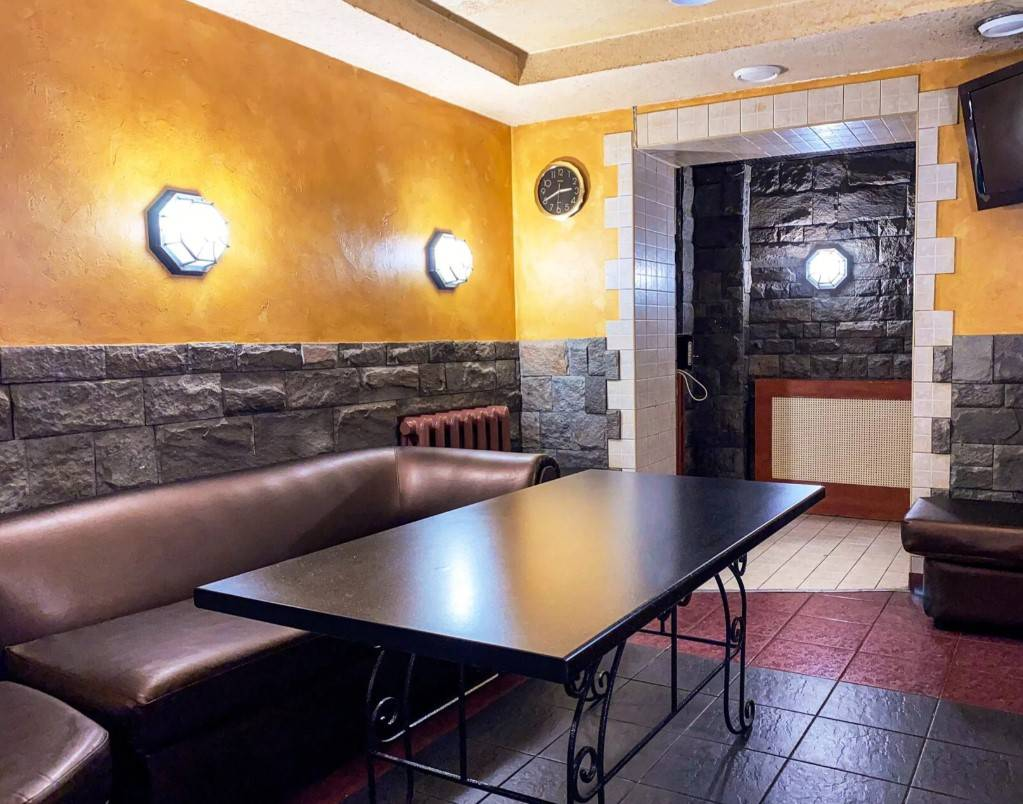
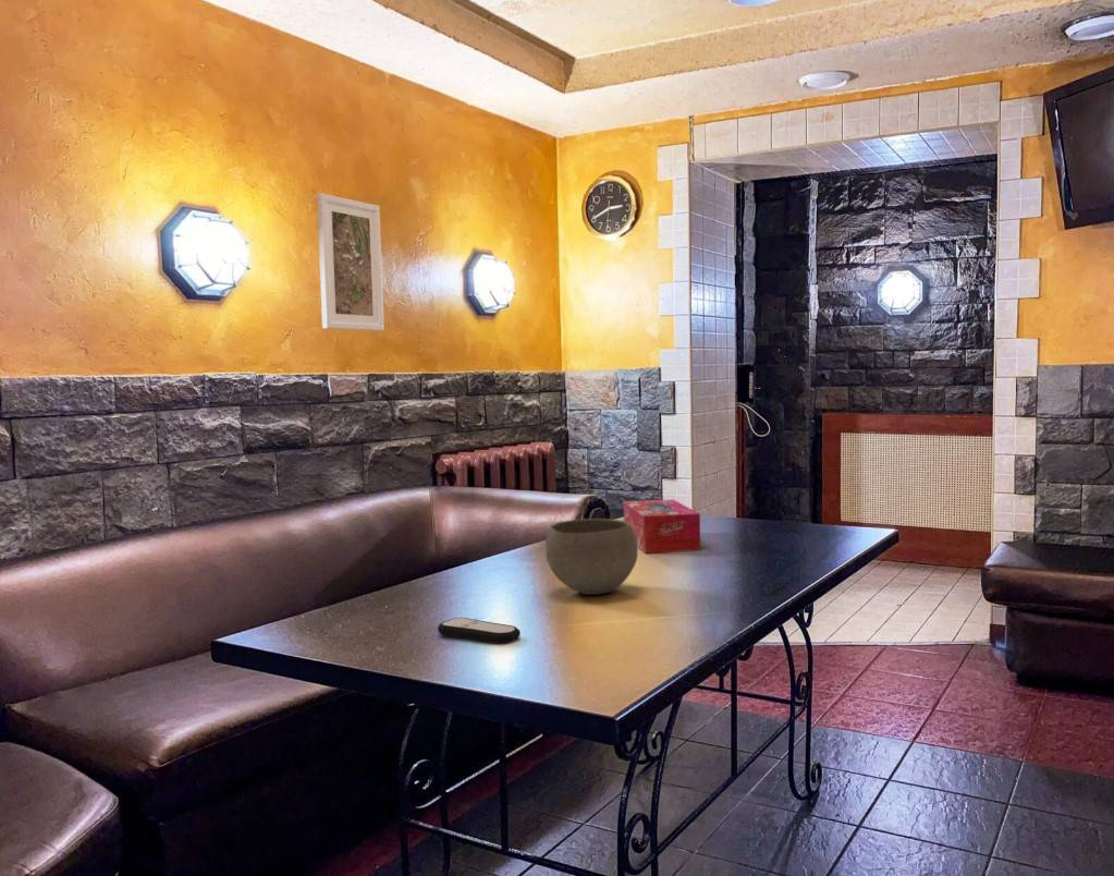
+ remote control (479, 630)
+ bowl (591, 557)
+ tissue box (660, 524)
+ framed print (352, 265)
